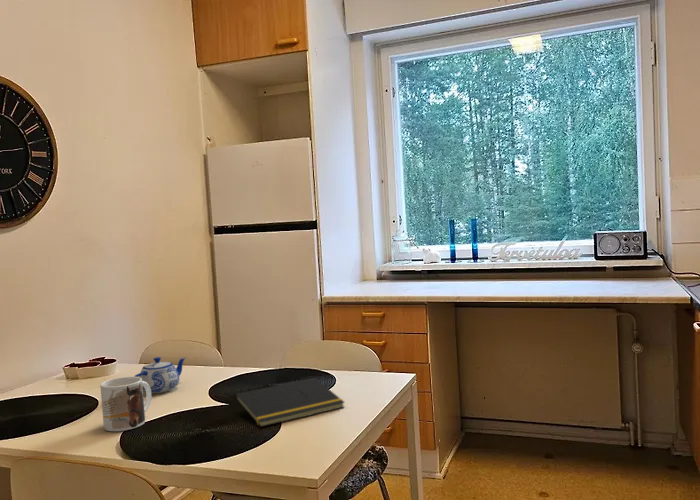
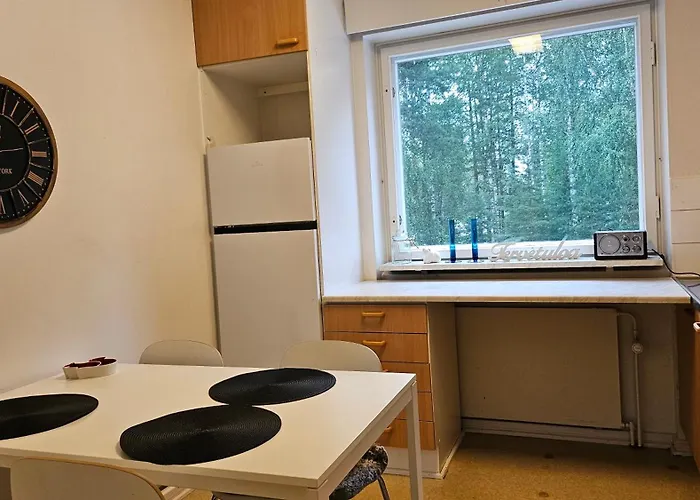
- teapot (161, 373)
- mug (127, 402)
- notepad (289, 400)
